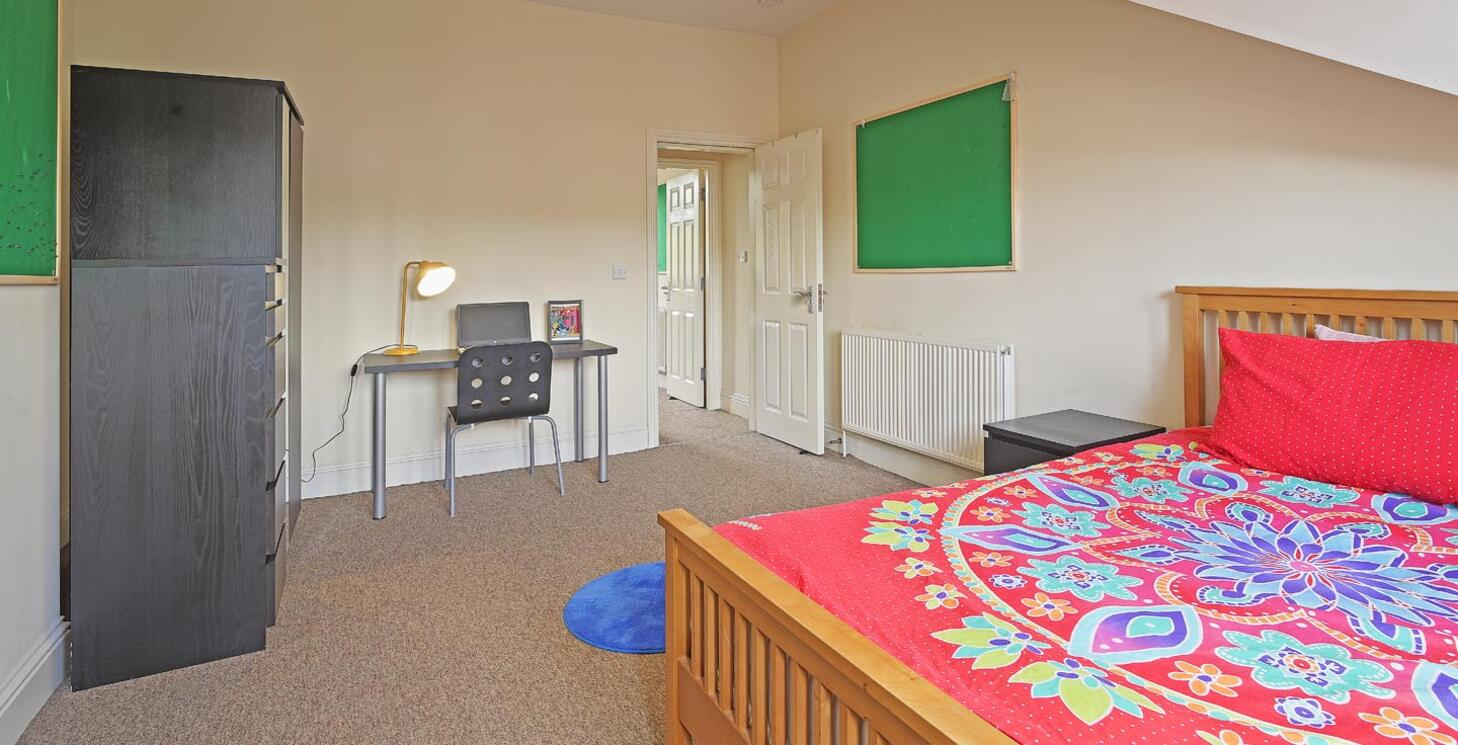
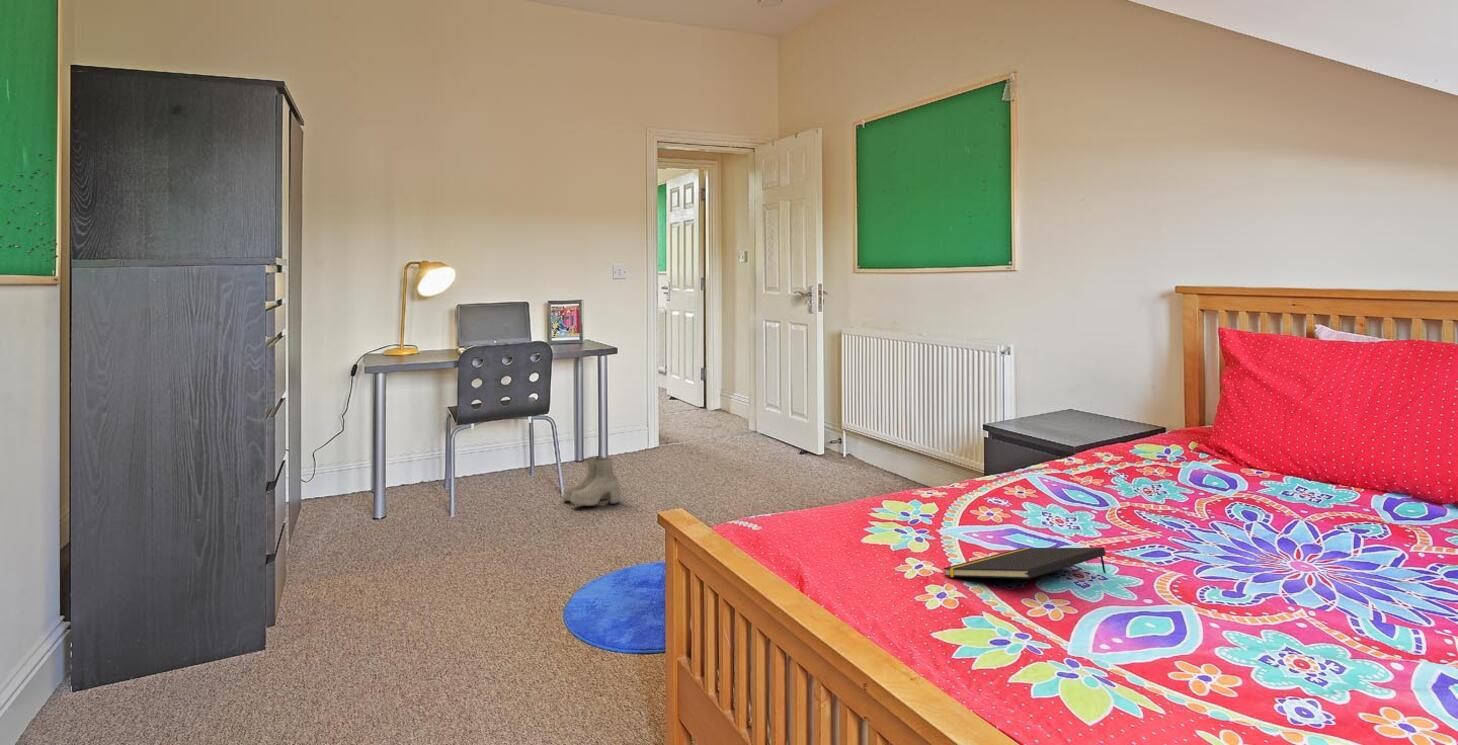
+ boots (591, 479)
+ notepad (1024, 562)
